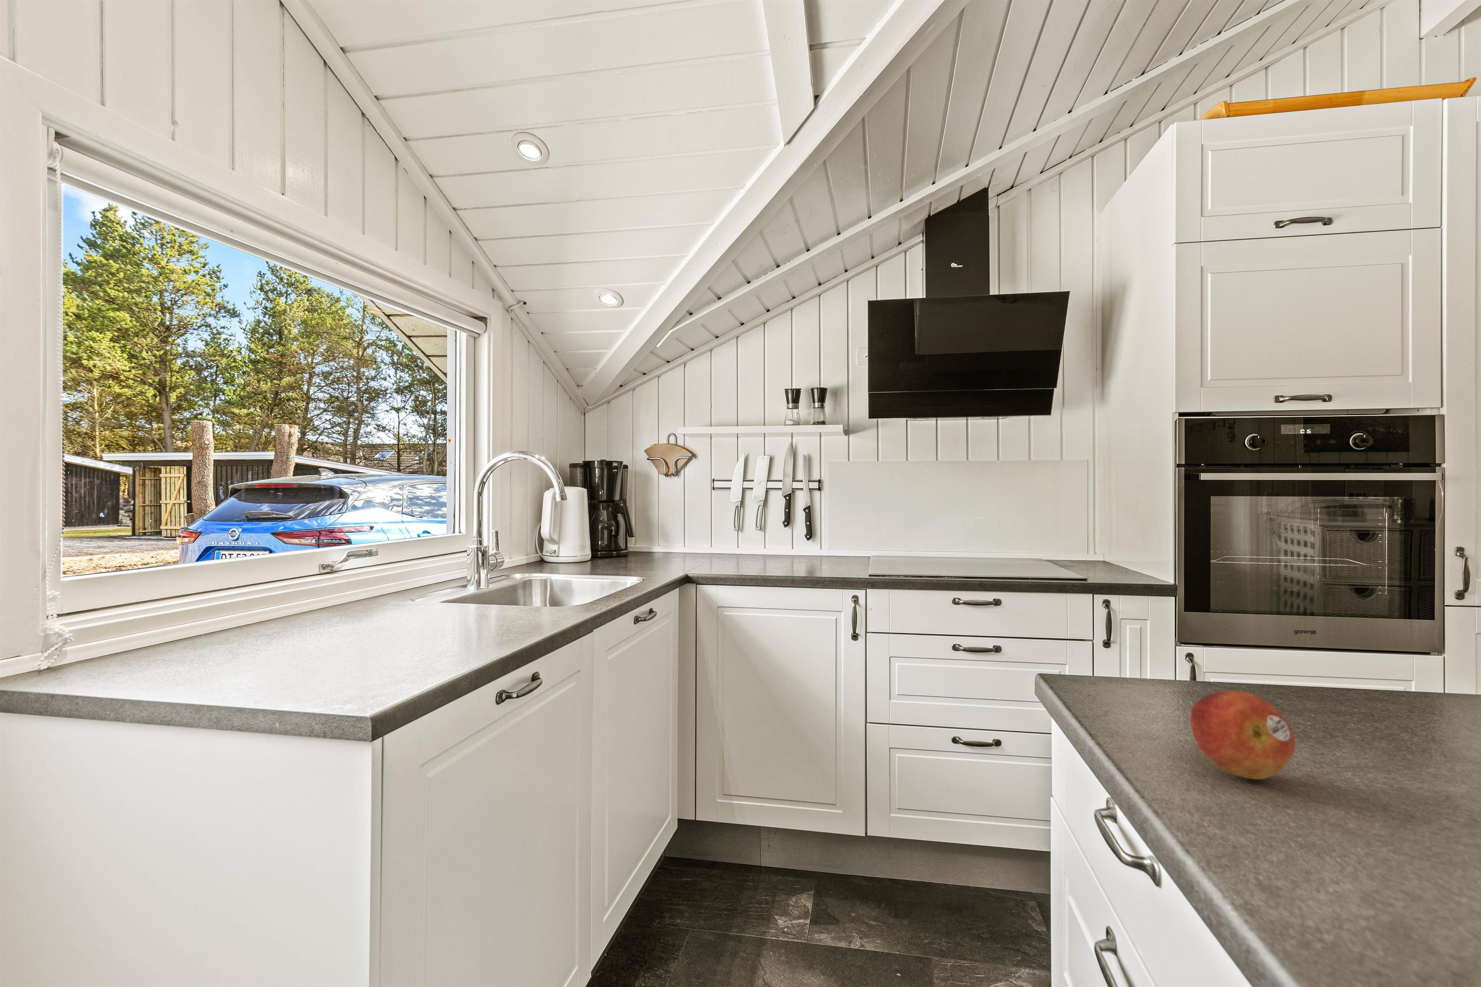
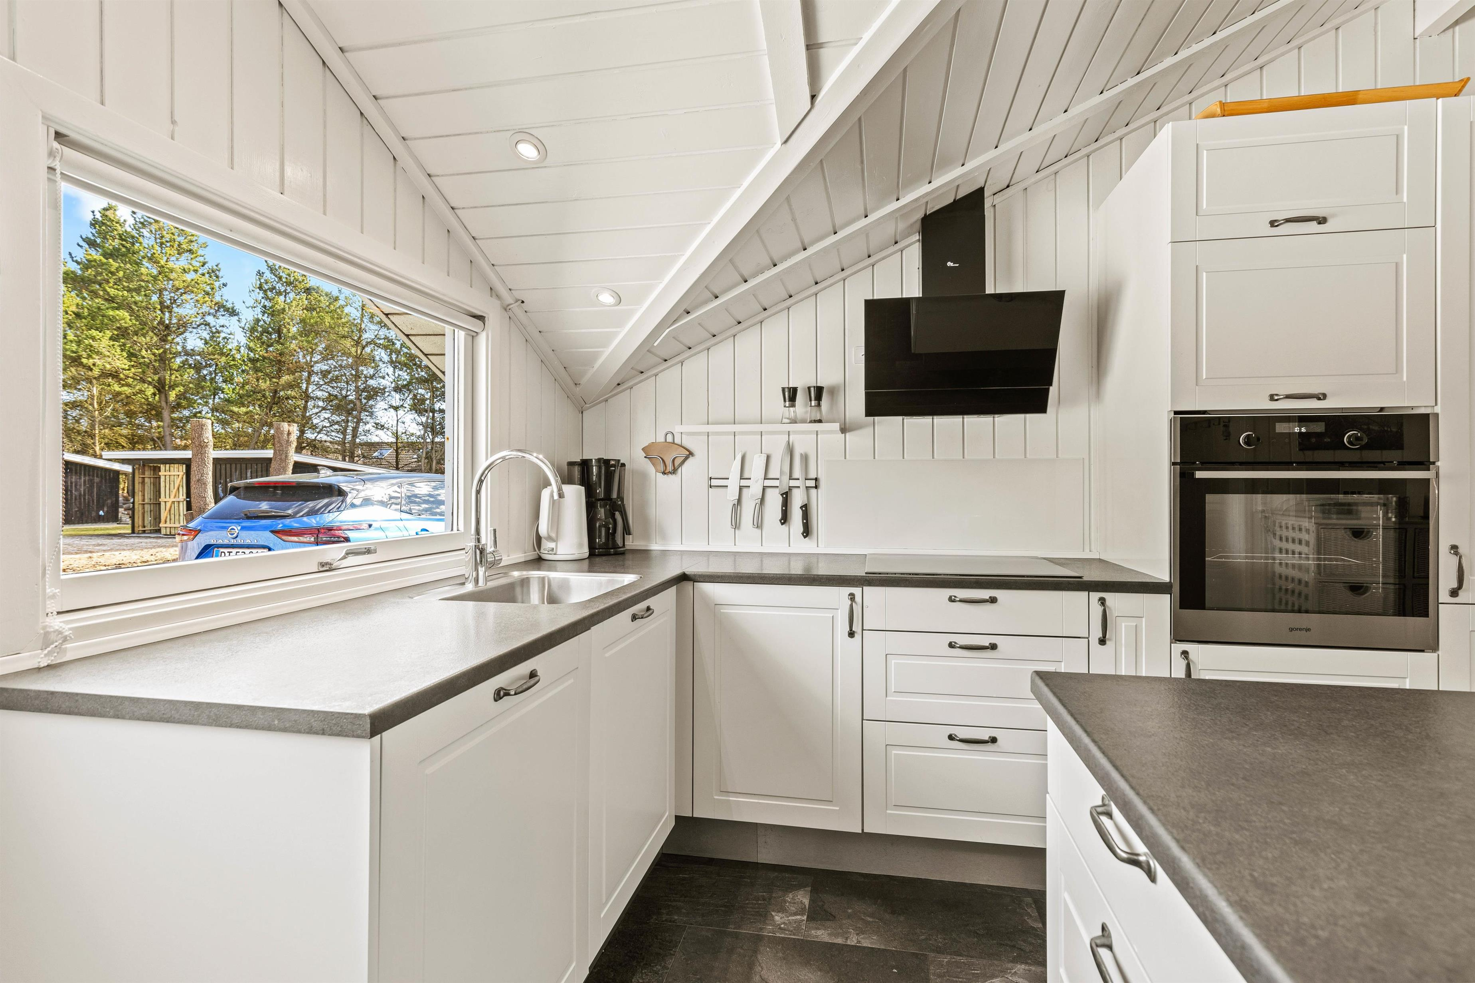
- fruit (1243, 735)
